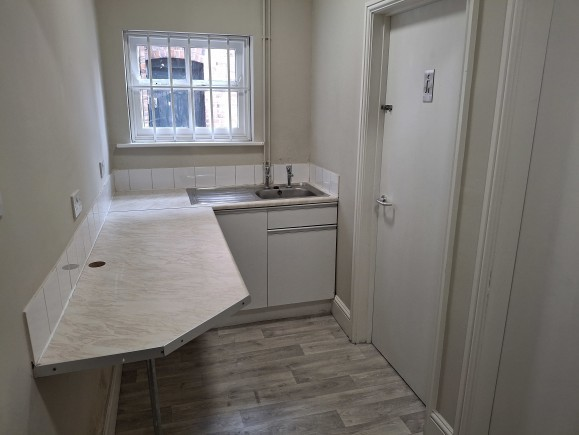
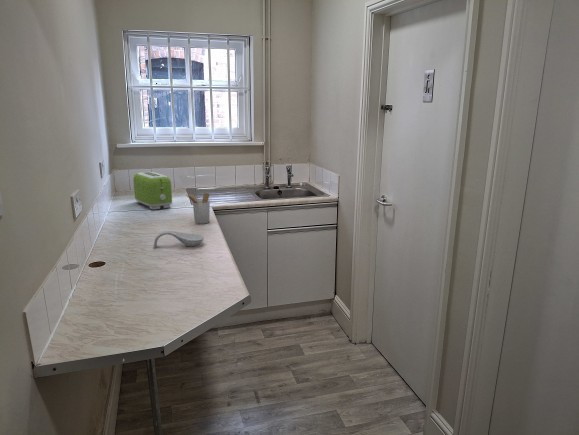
+ spoon rest (179, 238)
+ toaster (152, 189)
+ utensil holder (197, 207)
